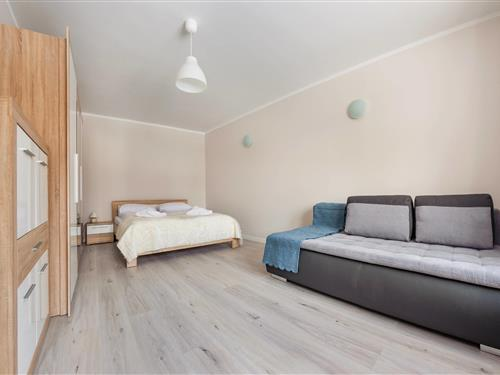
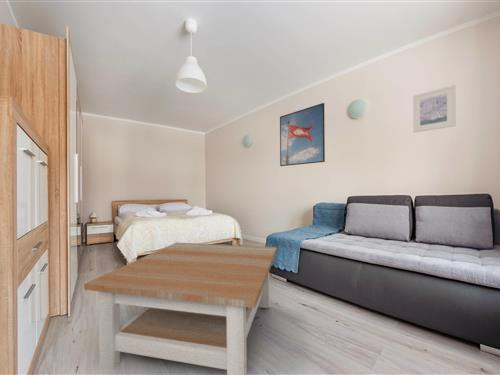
+ coffee table (202, 296)
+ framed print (433, 110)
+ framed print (300, 137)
